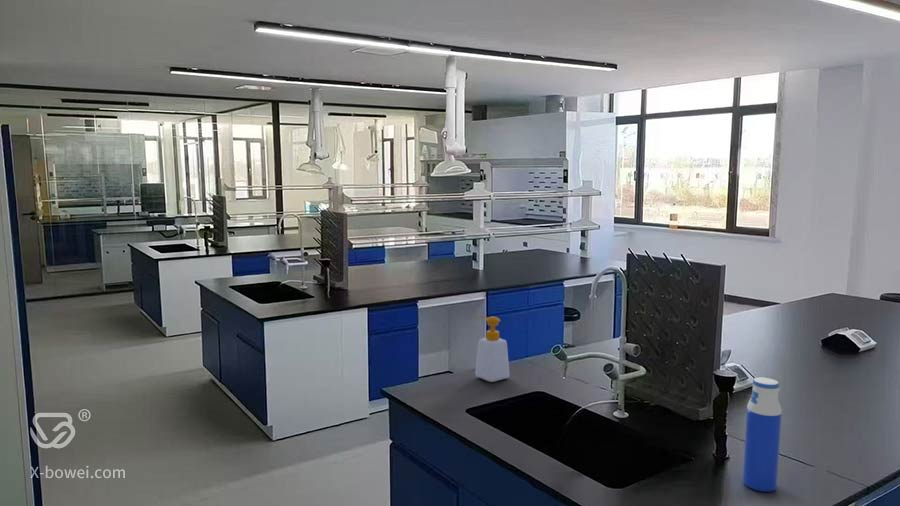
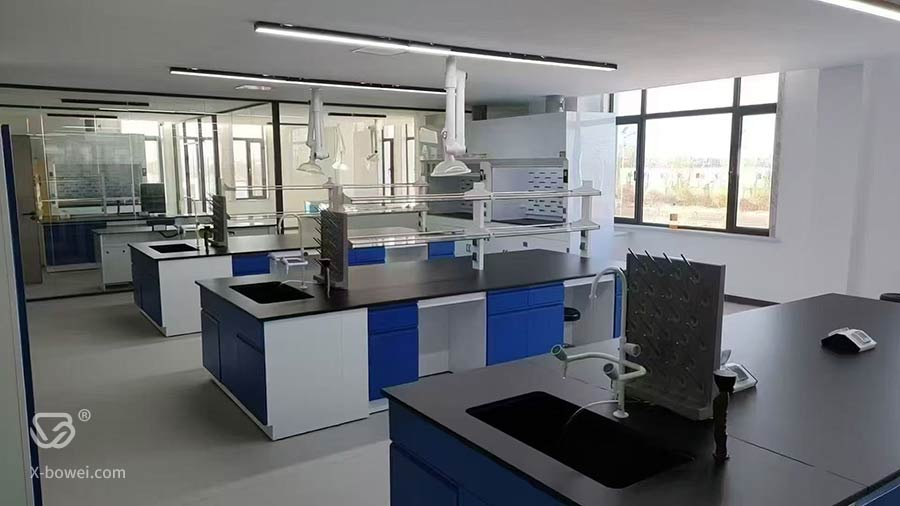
- water bottle (762, 433)
- soap bottle (488, 346)
